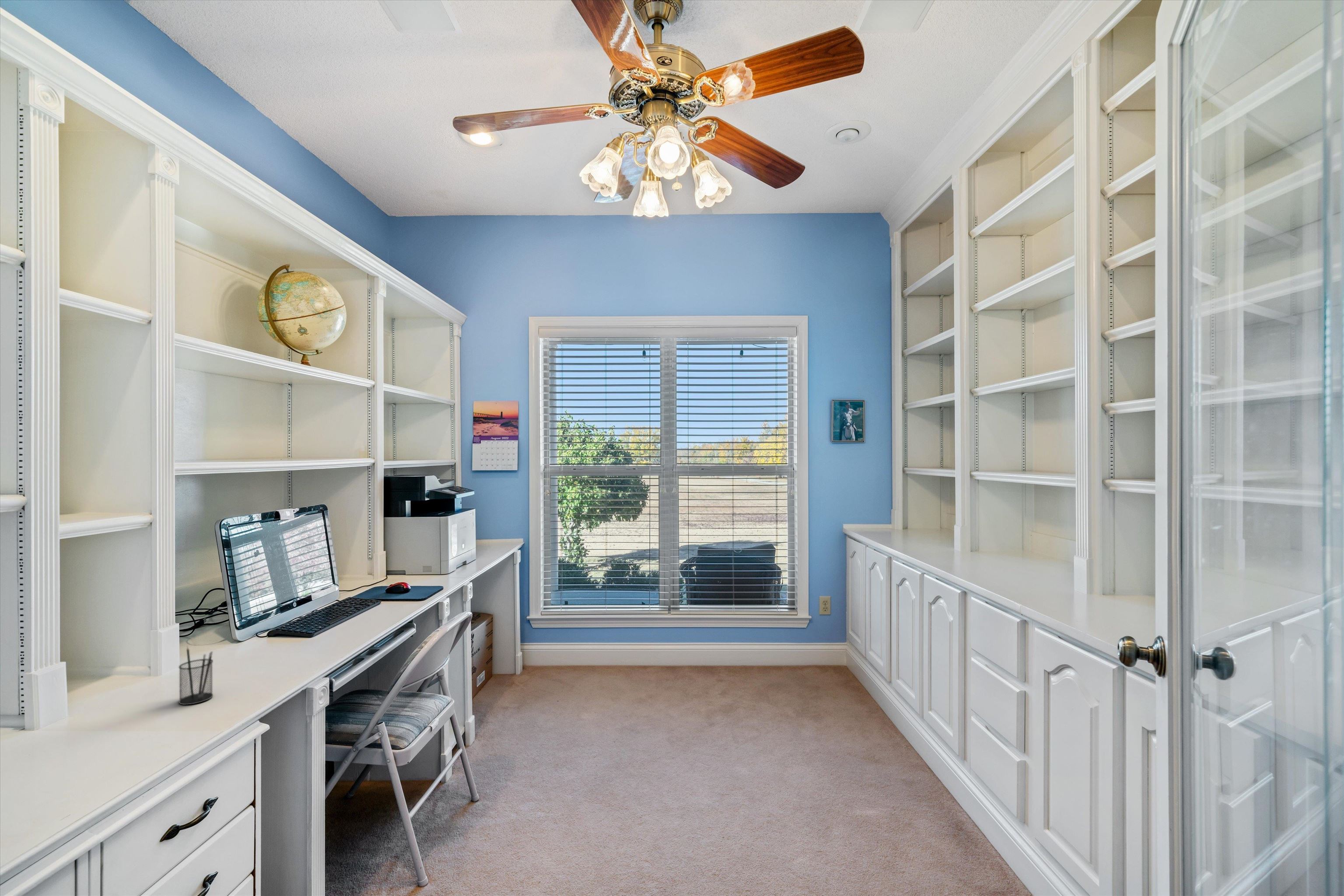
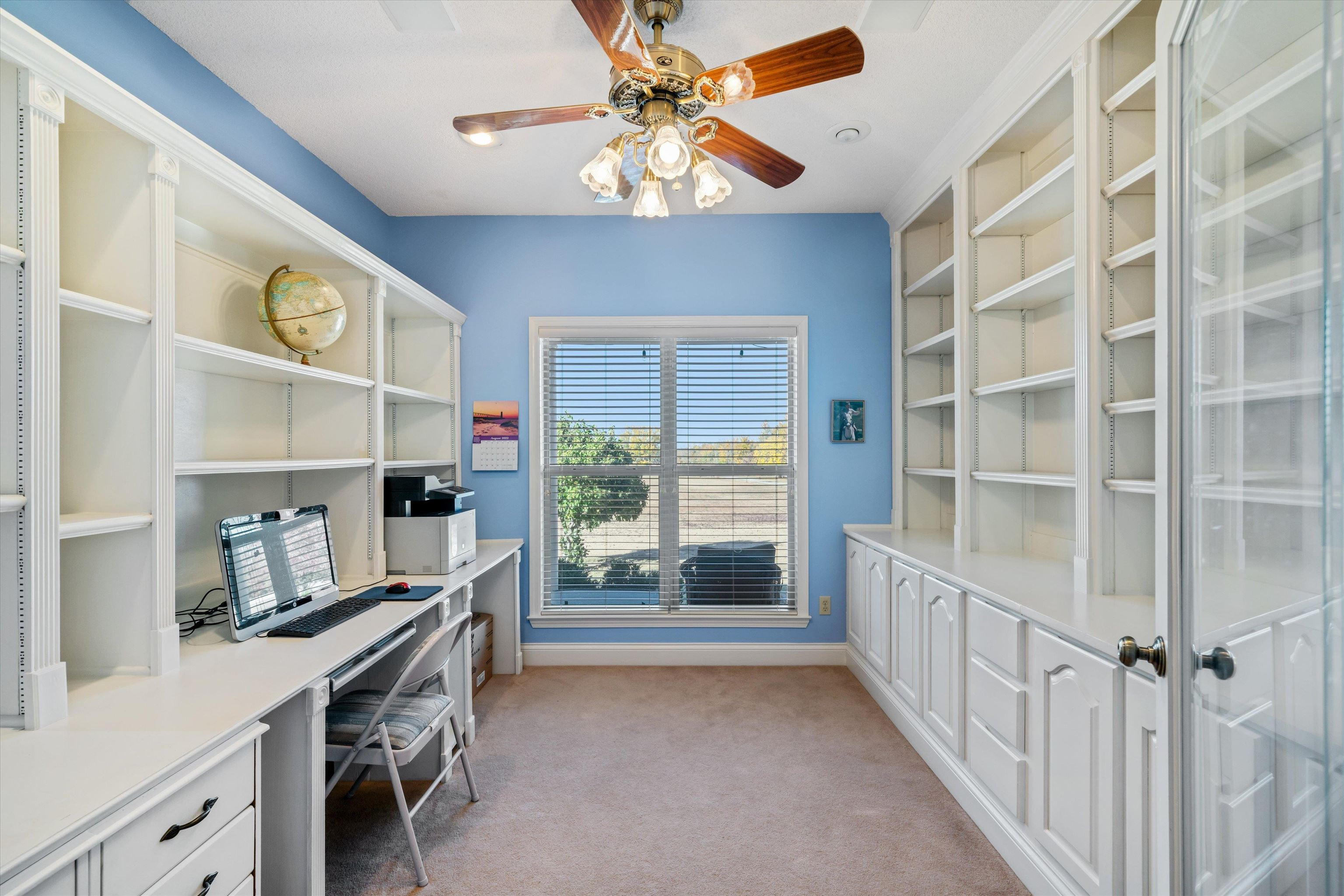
- pencil holder (196, 673)
